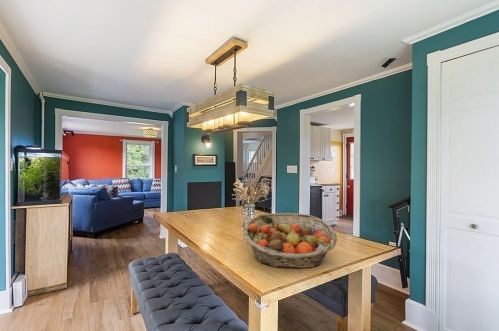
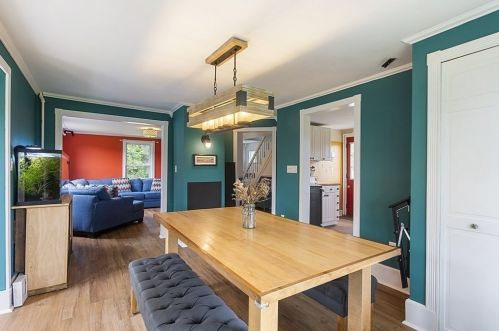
- fruit basket (288, 238)
